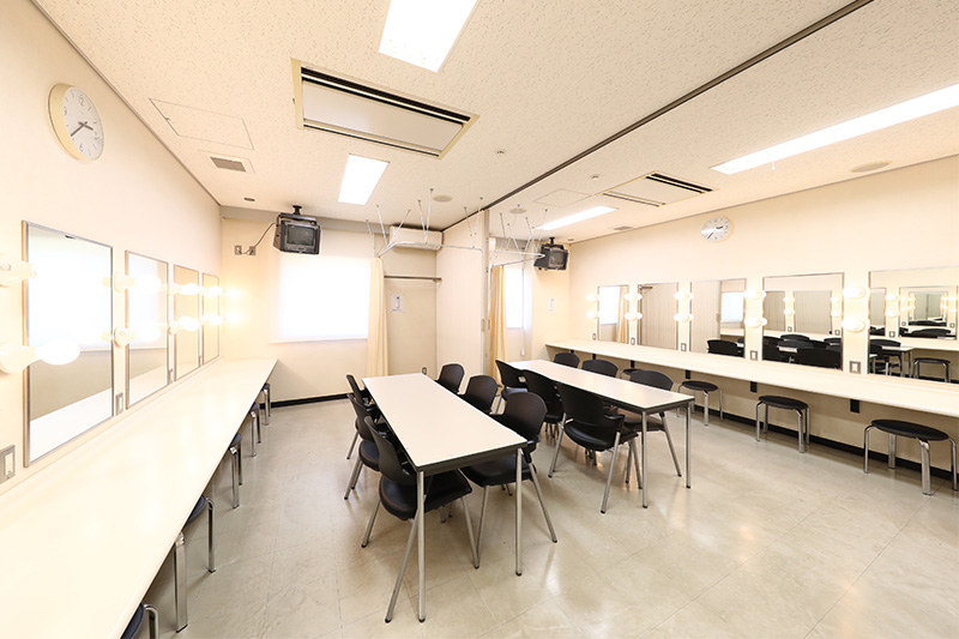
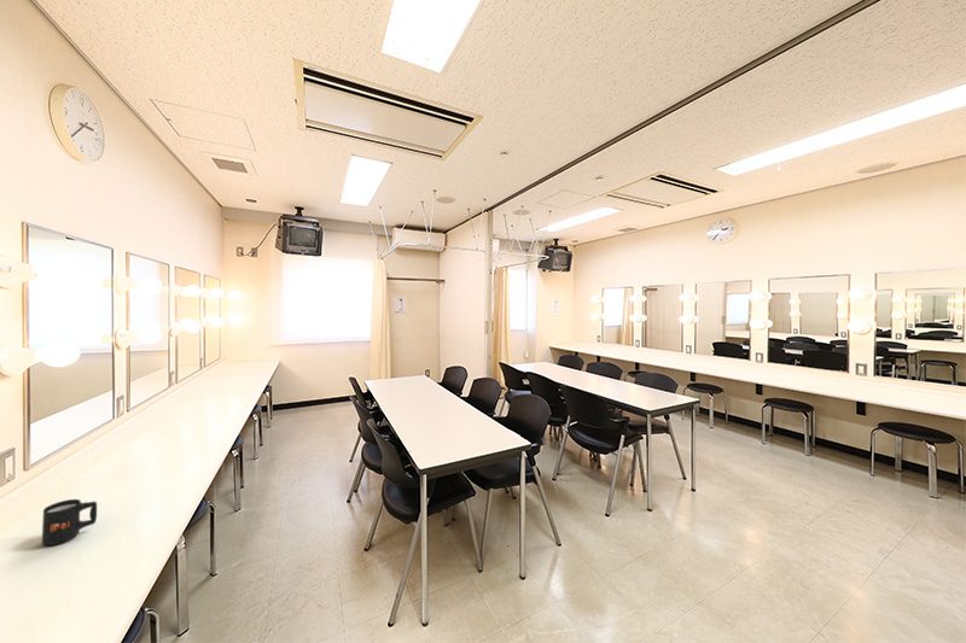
+ mug (70, 519)
